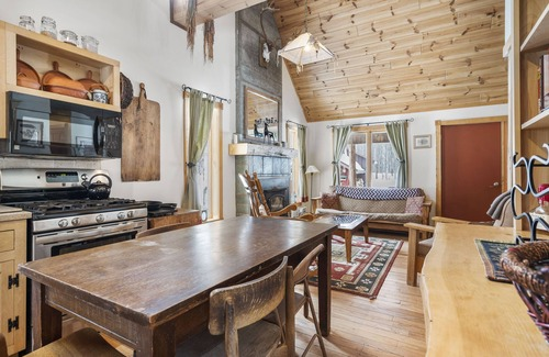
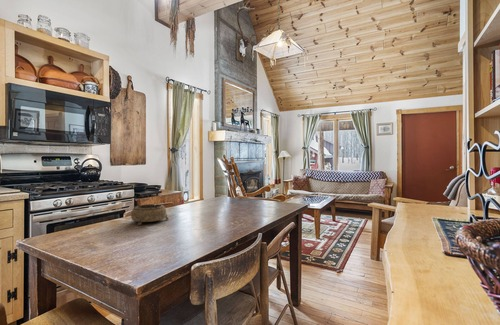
+ decorative bowl (148, 213)
